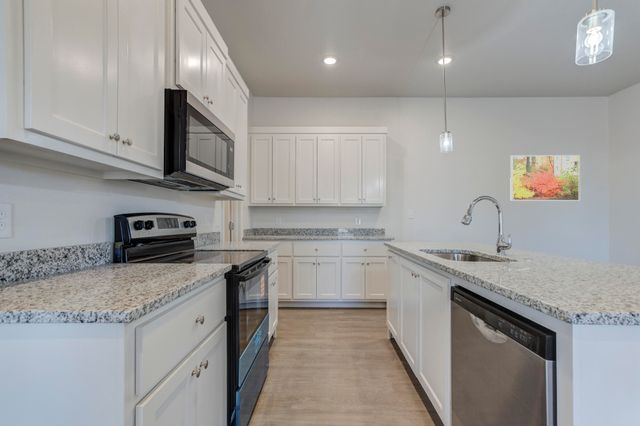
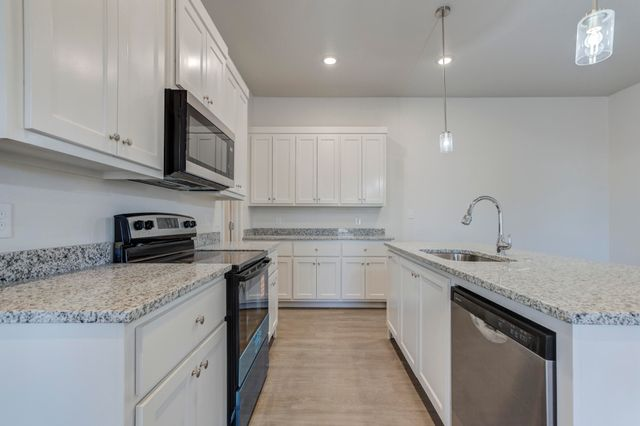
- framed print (545, 178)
